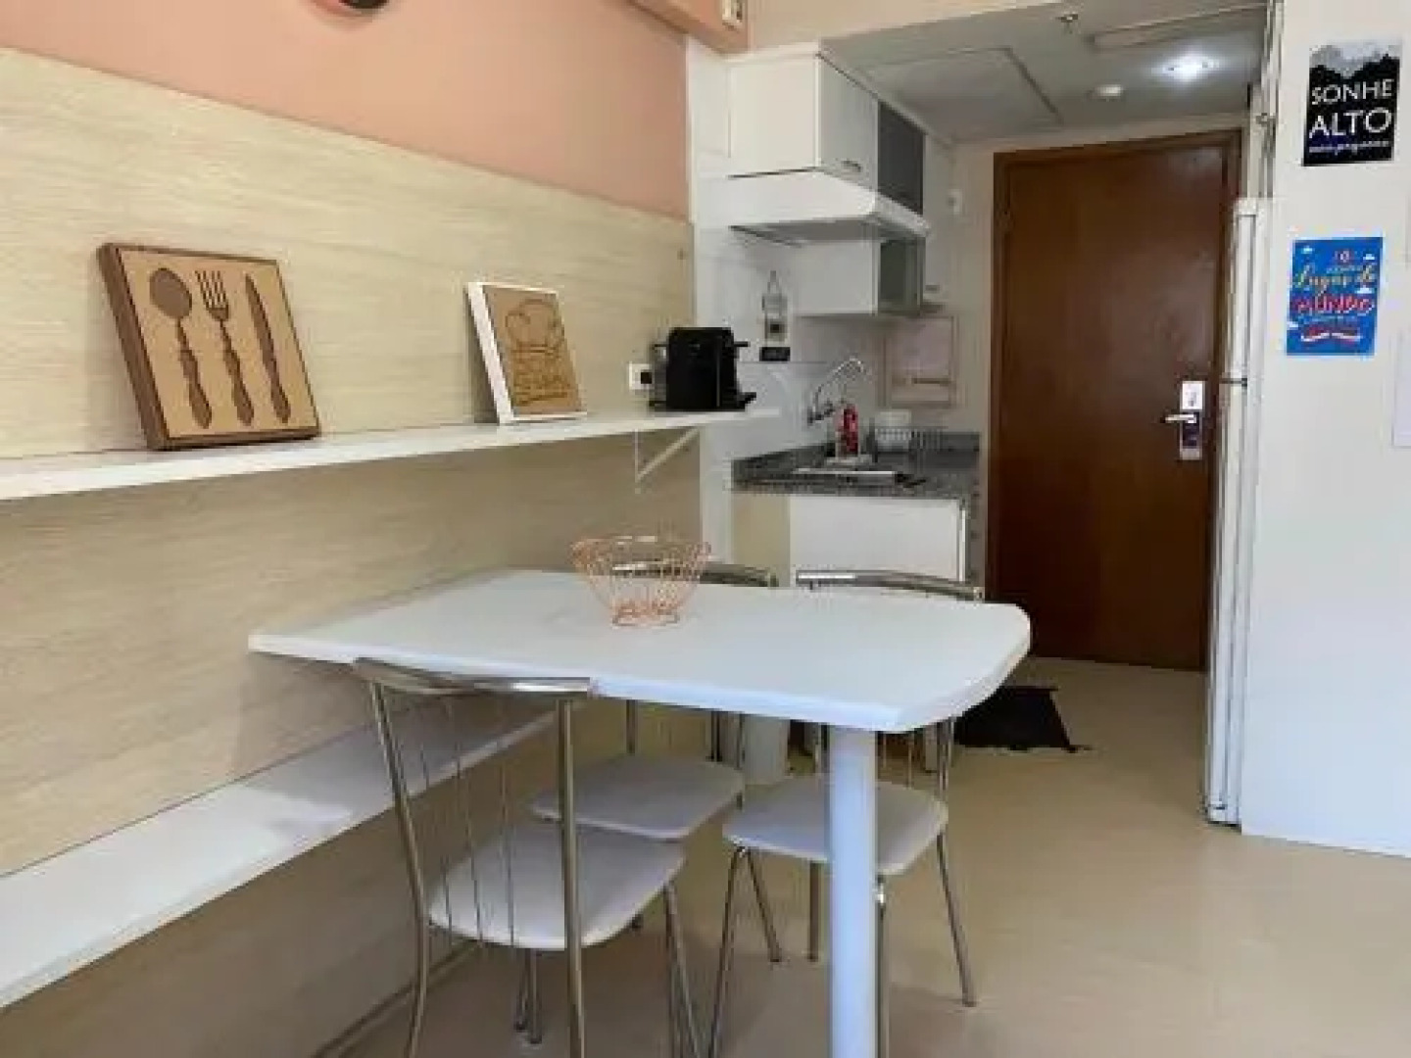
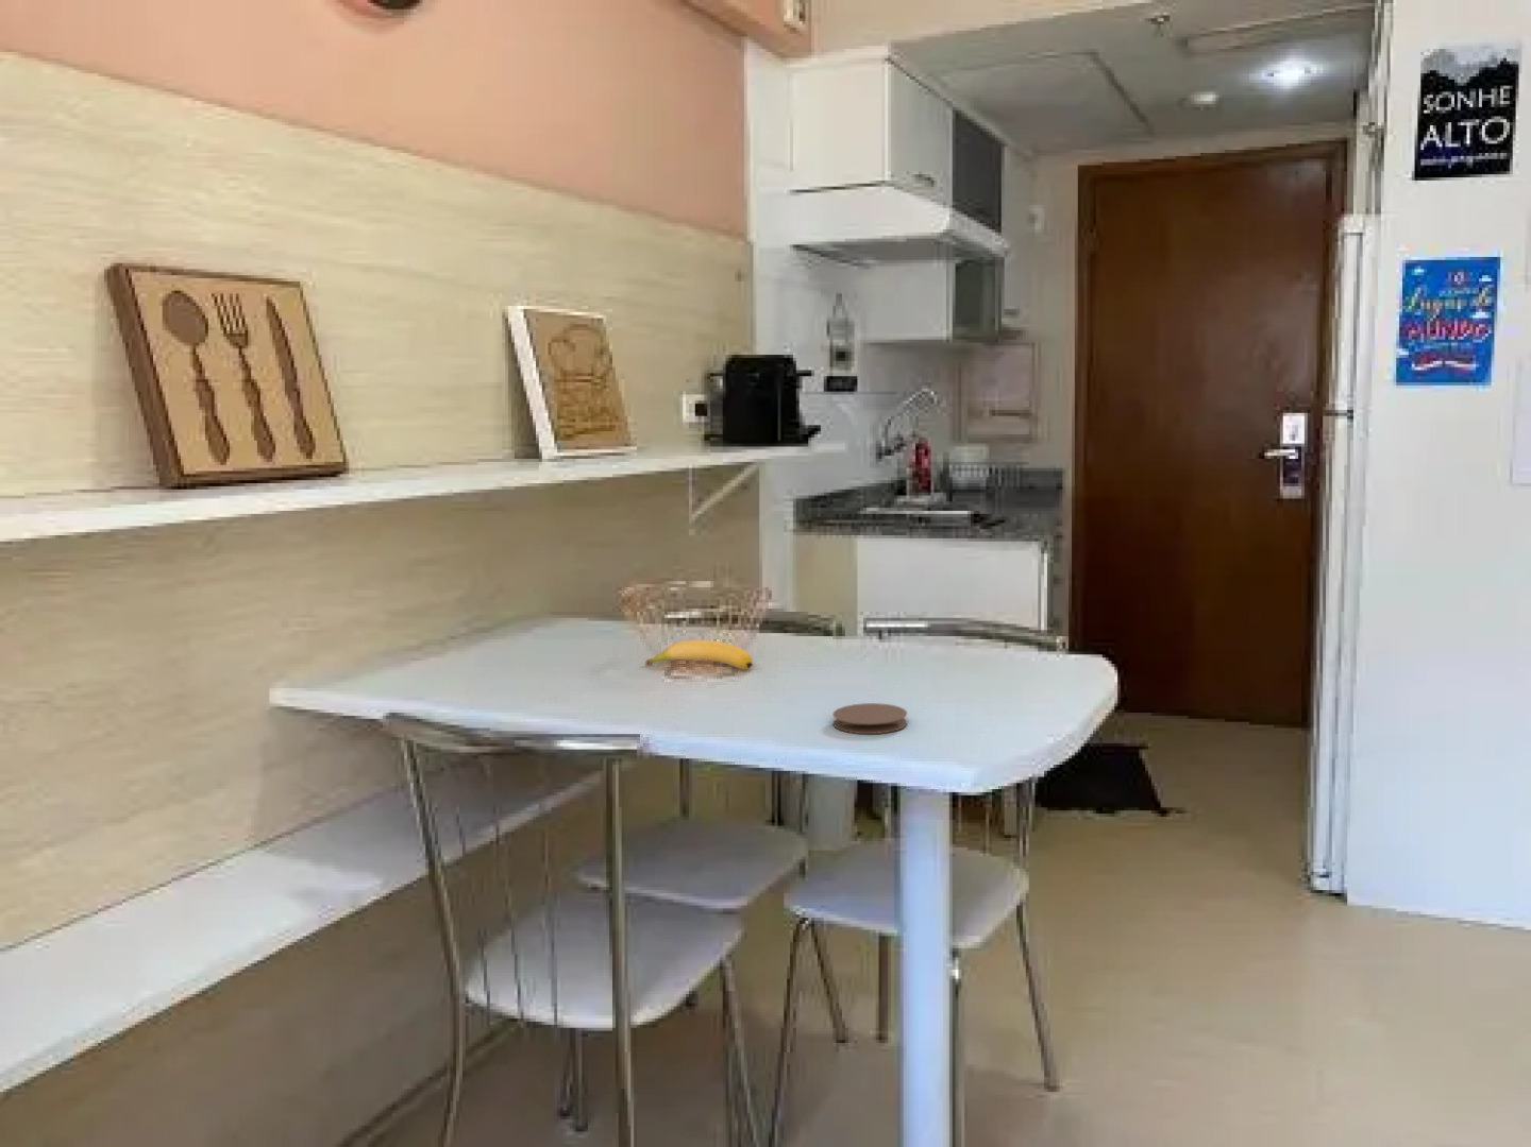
+ coaster (869, 718)
+ banana (704, 654)
